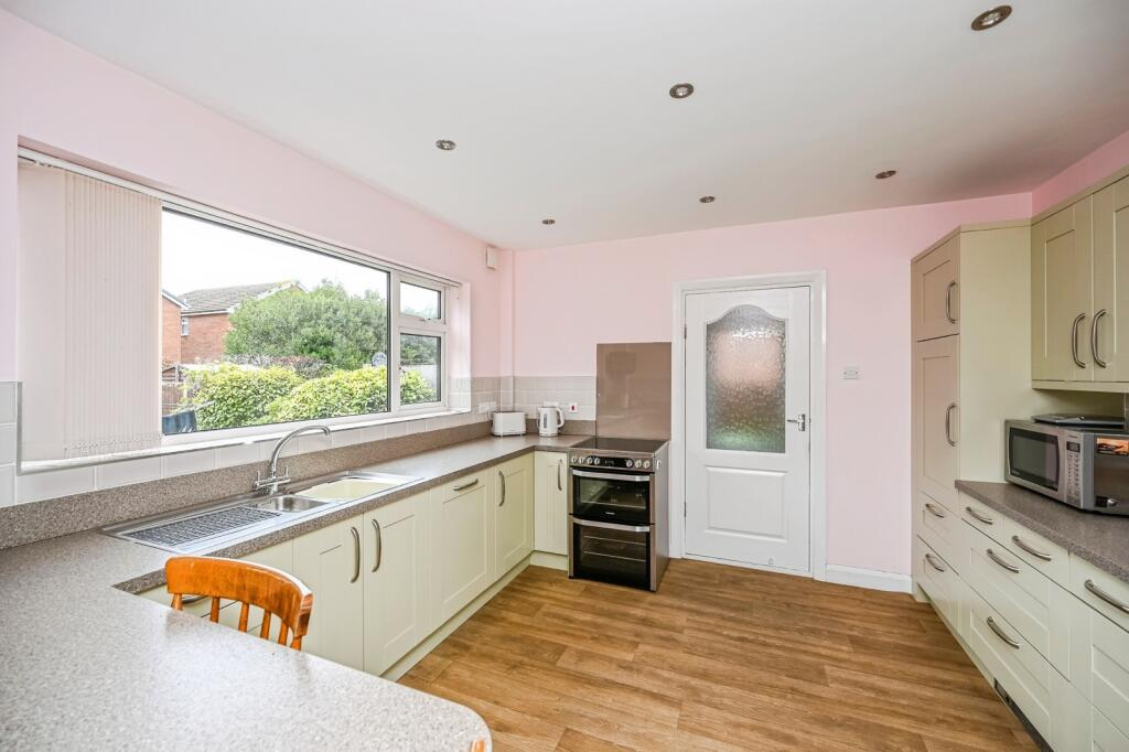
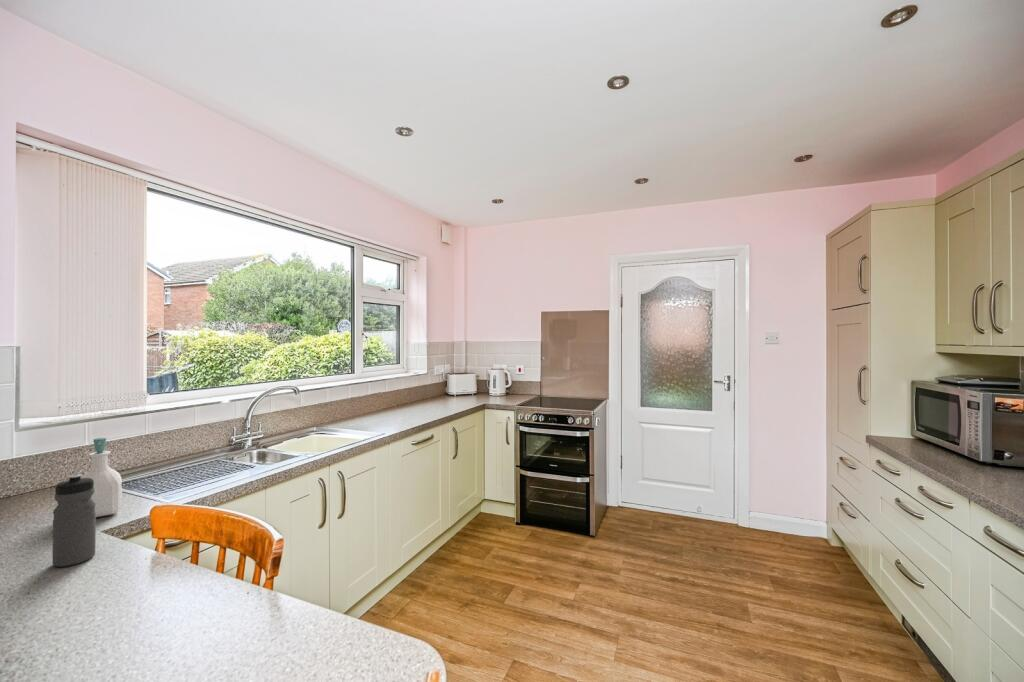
+ soap bottle (99, 475)
+ water bottle (74, 517)
